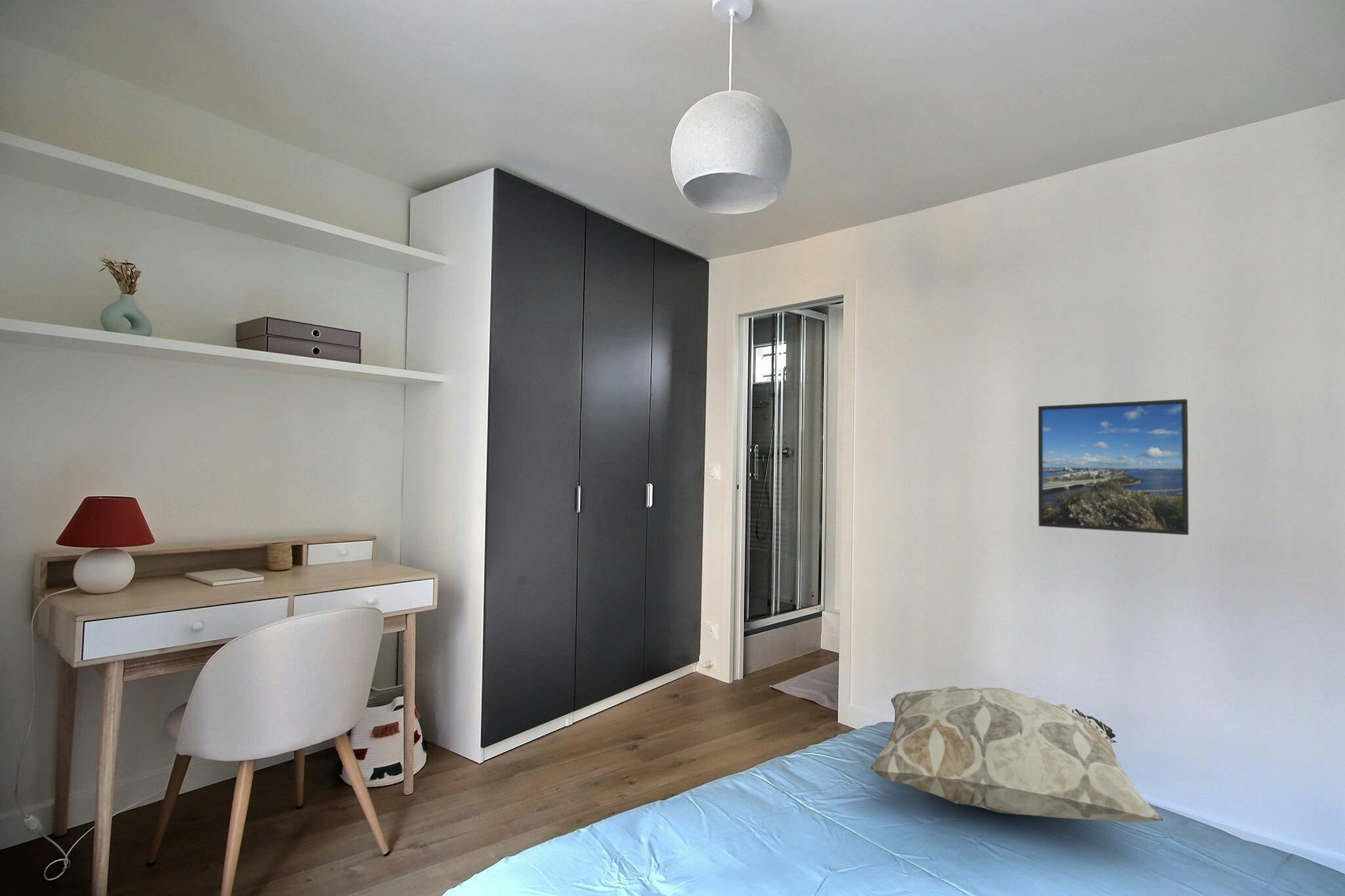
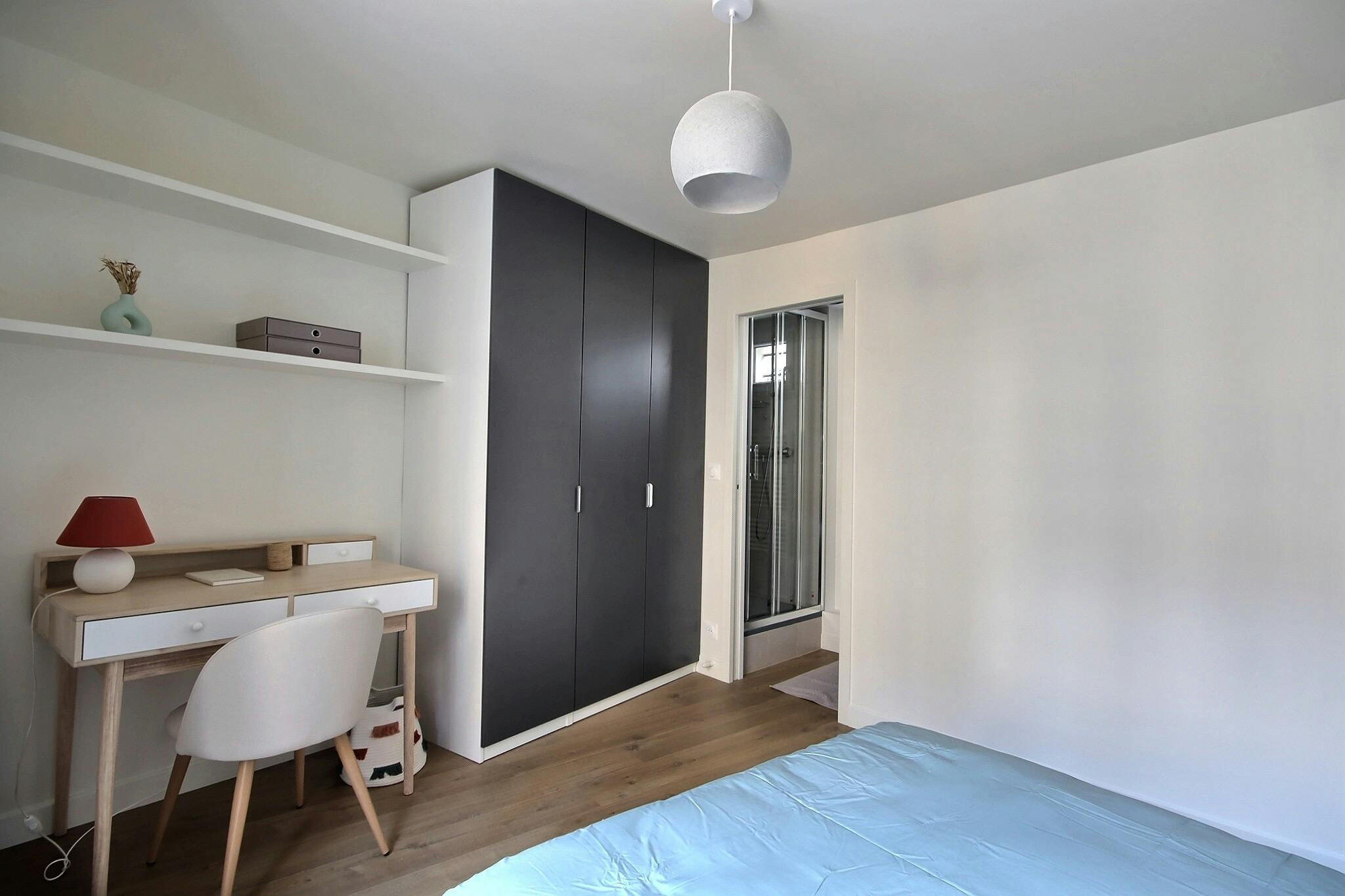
- decorative pillow (1000, 746)
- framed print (1109, 466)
